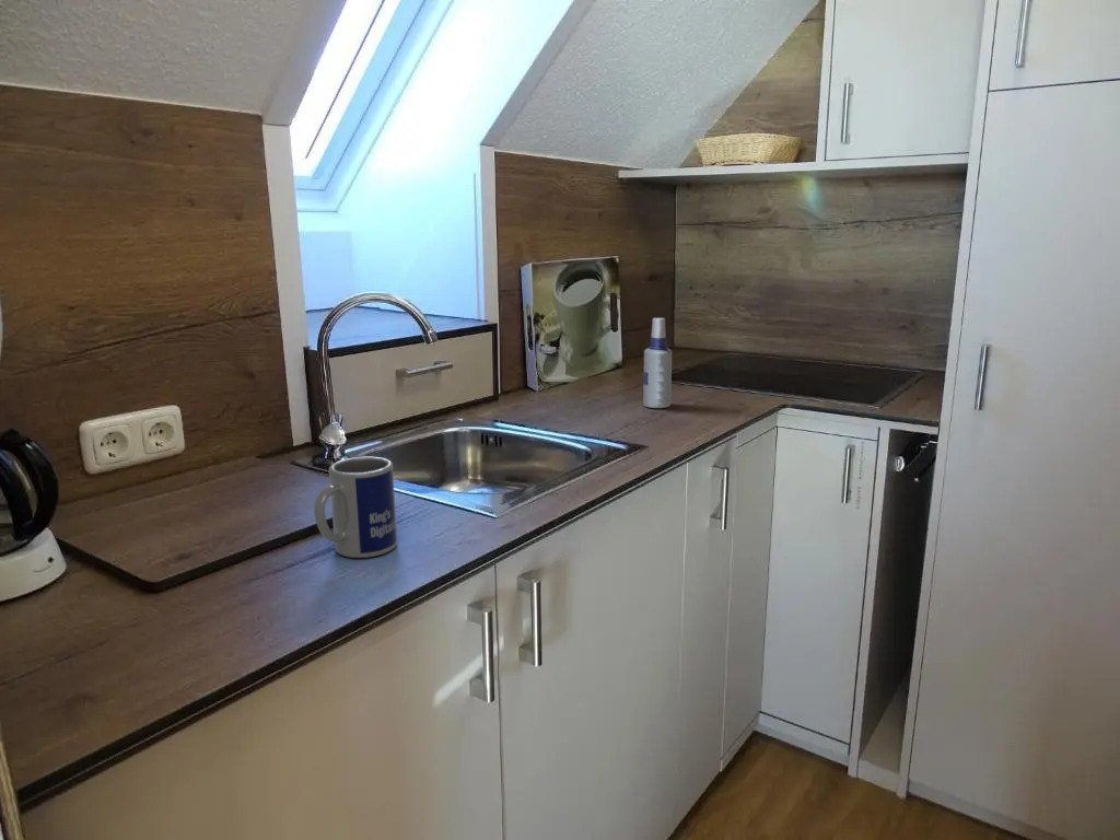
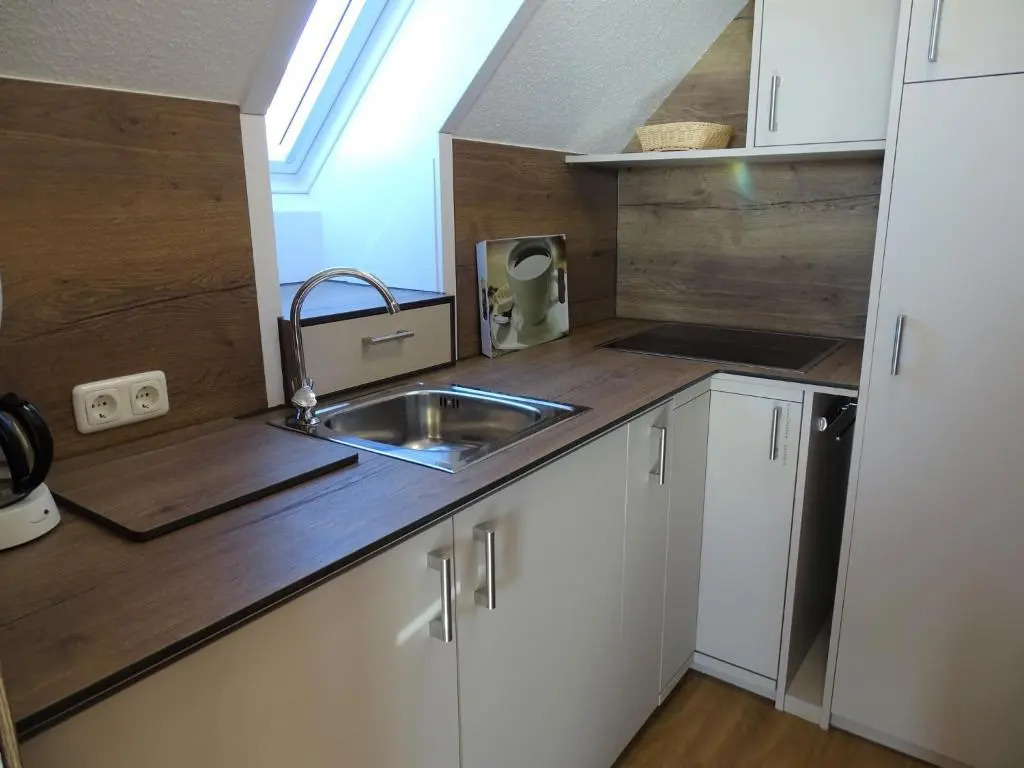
- mug (352, 510)
- spray bottle (657, 362)
